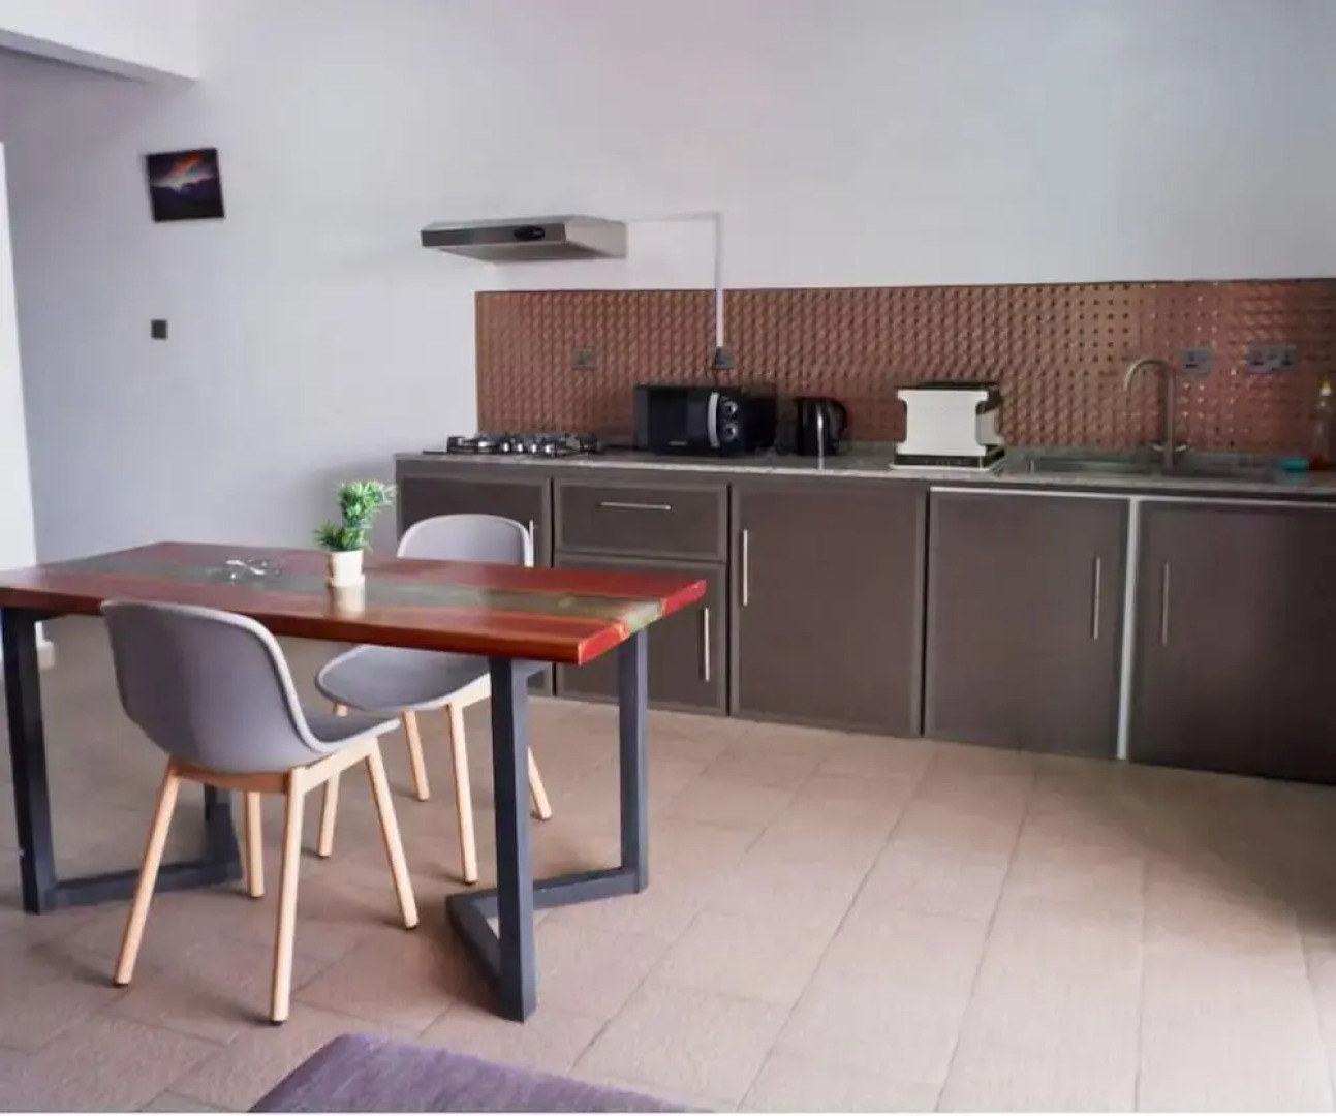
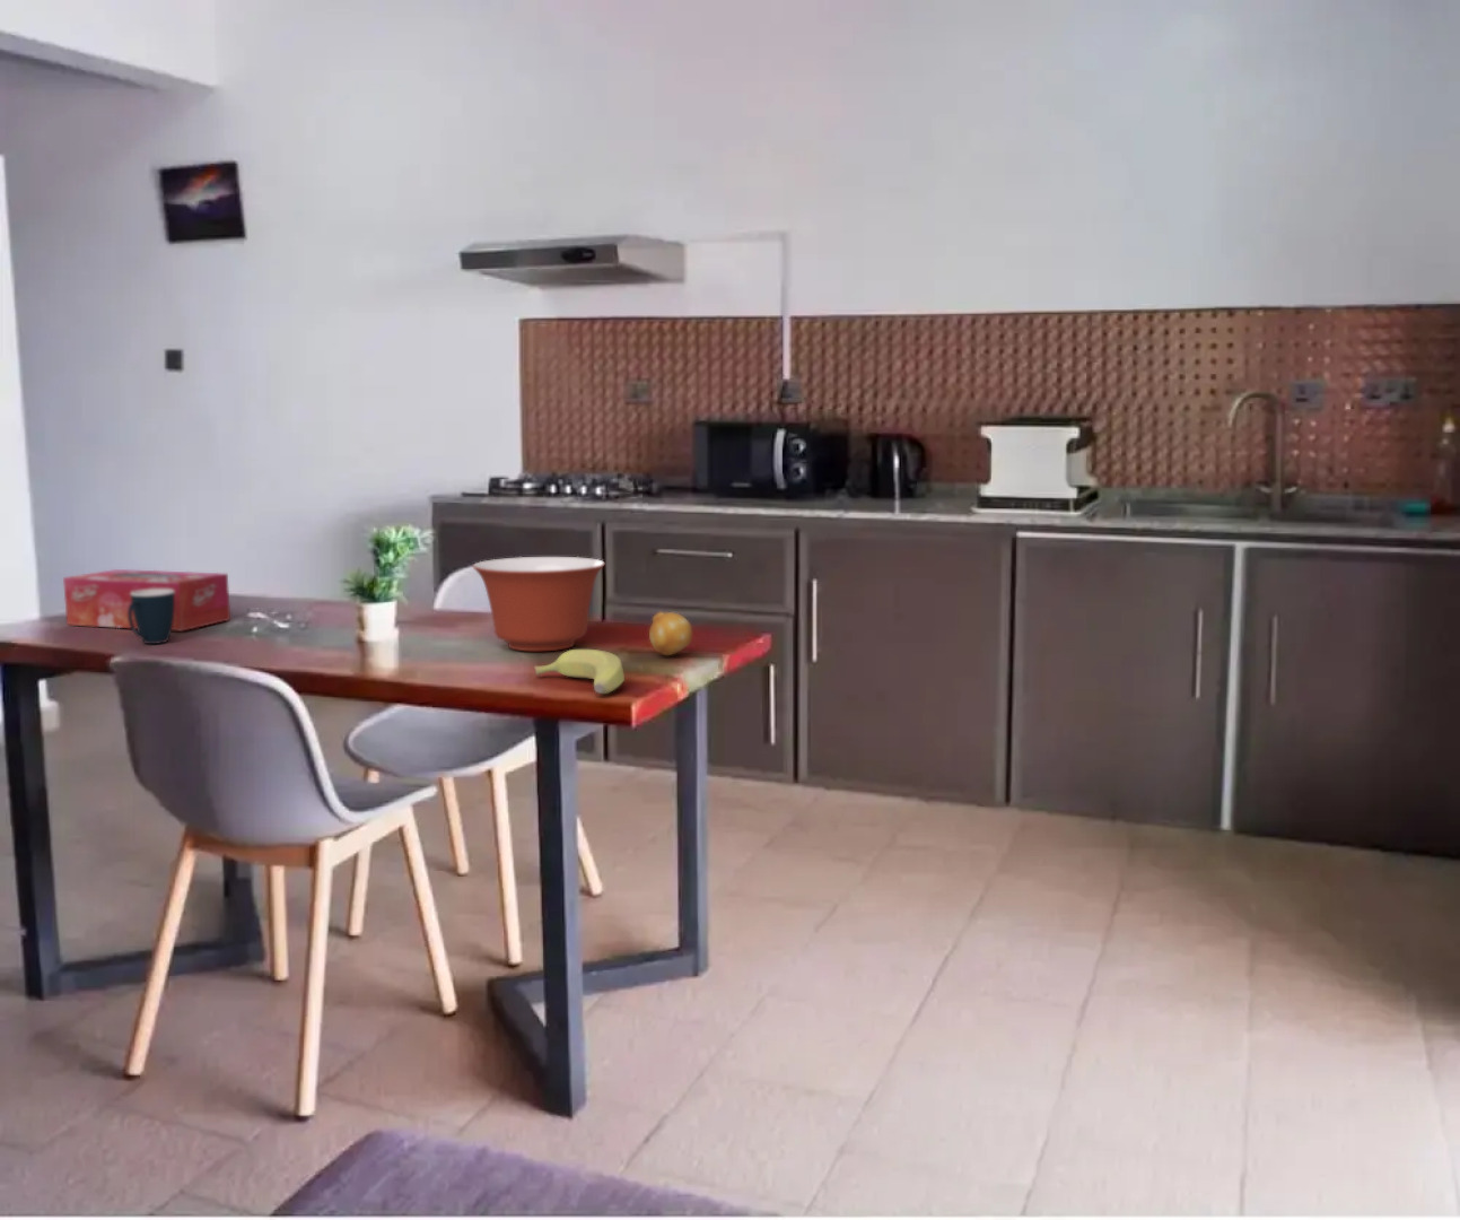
+ tissue box (147, 588)
+ banana (577, 668)
+ mixing bowl (540, 604)
+ mug (148, 618)
+ fruit (671, 634)
